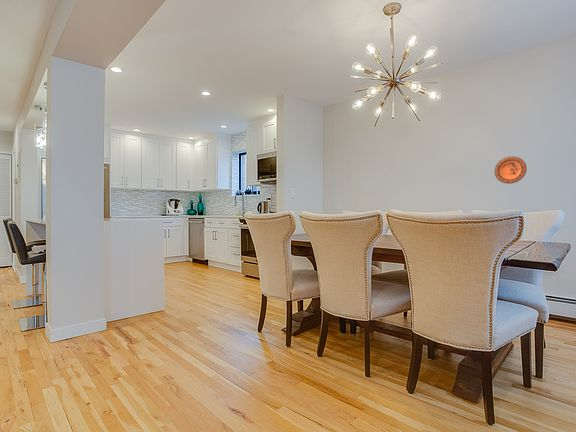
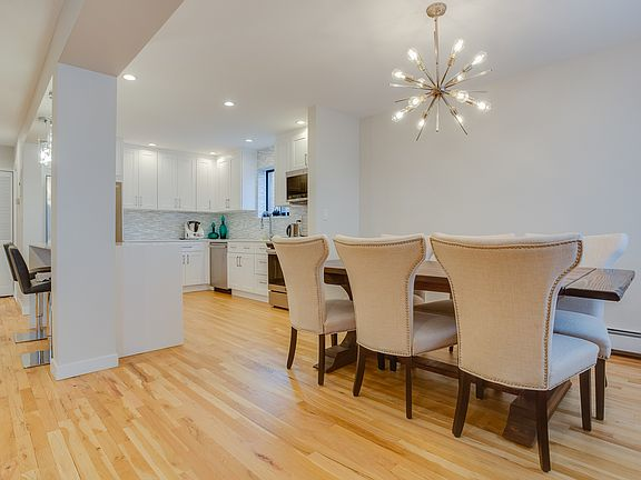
- decorative plate (510, 170)
